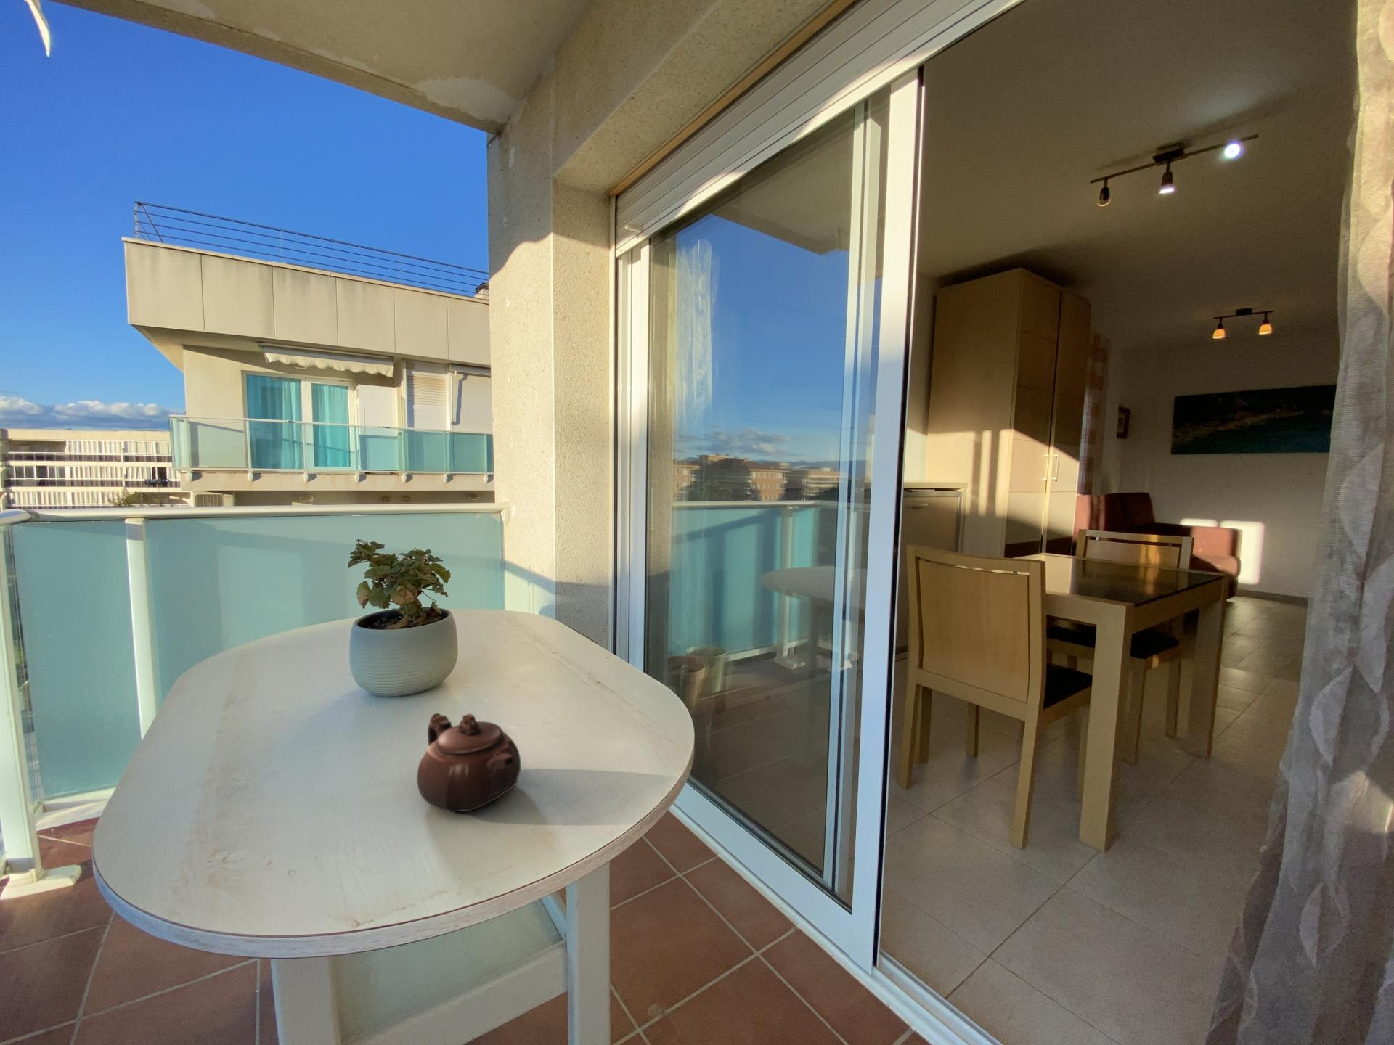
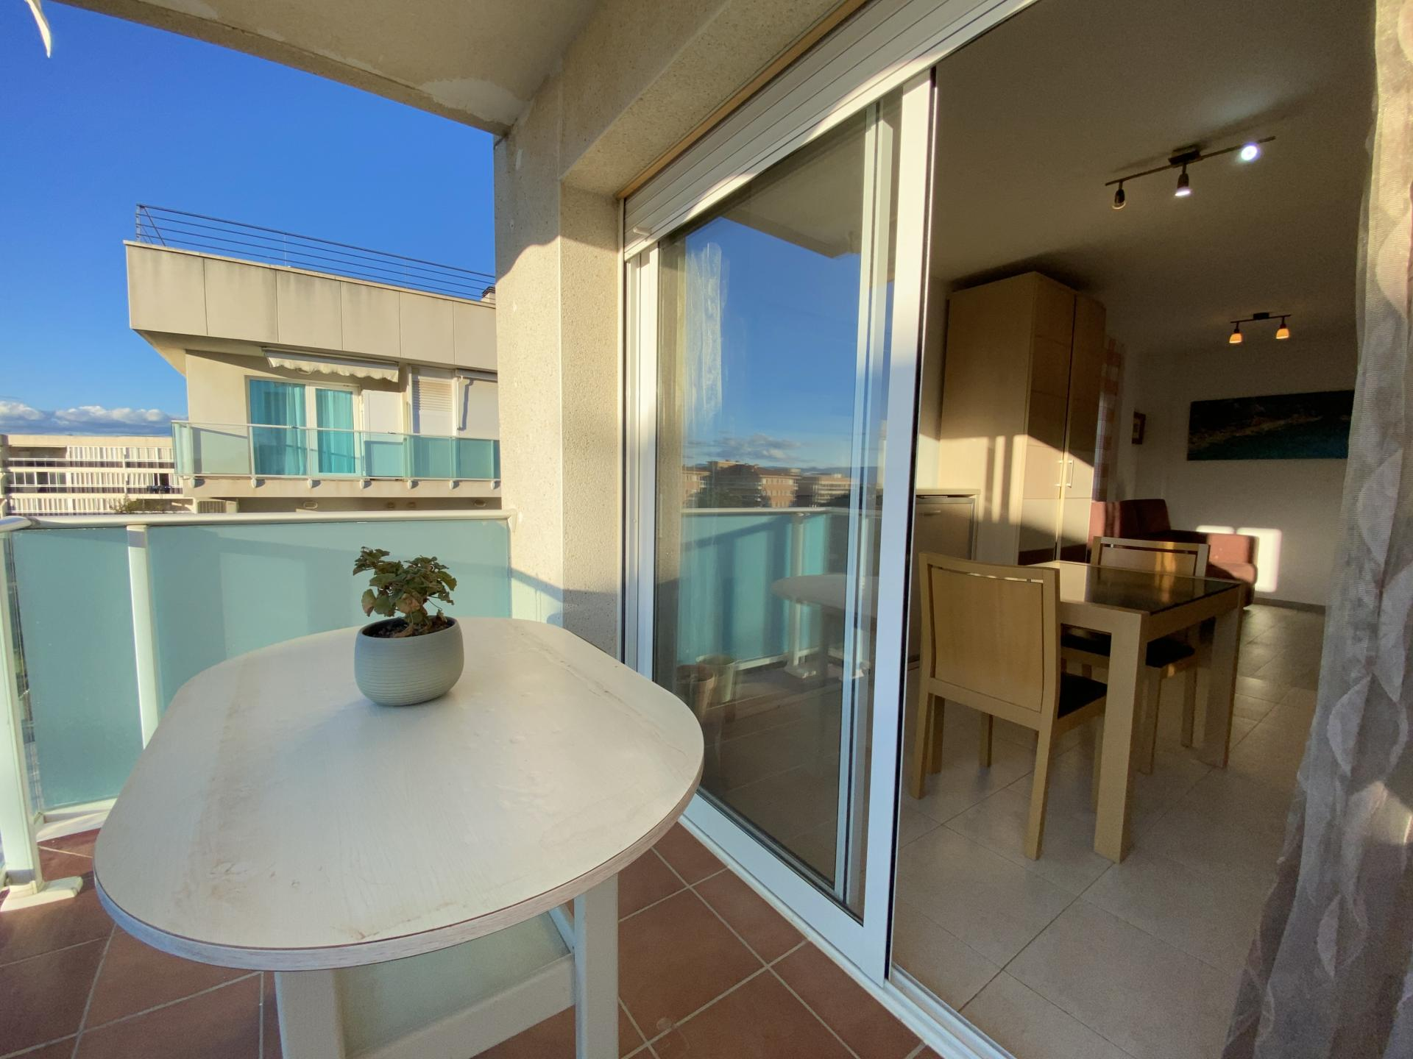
- teapot (469, 751)
